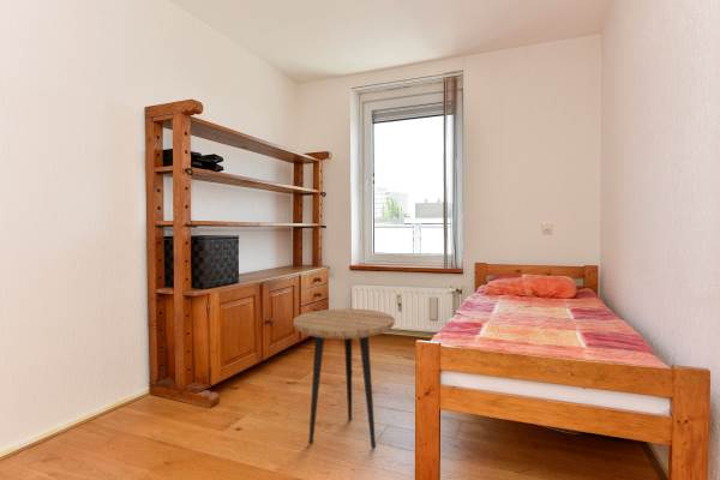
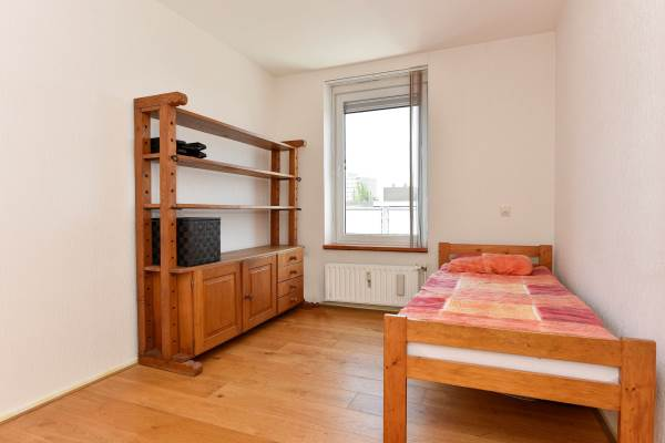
- side table (347, 377)
